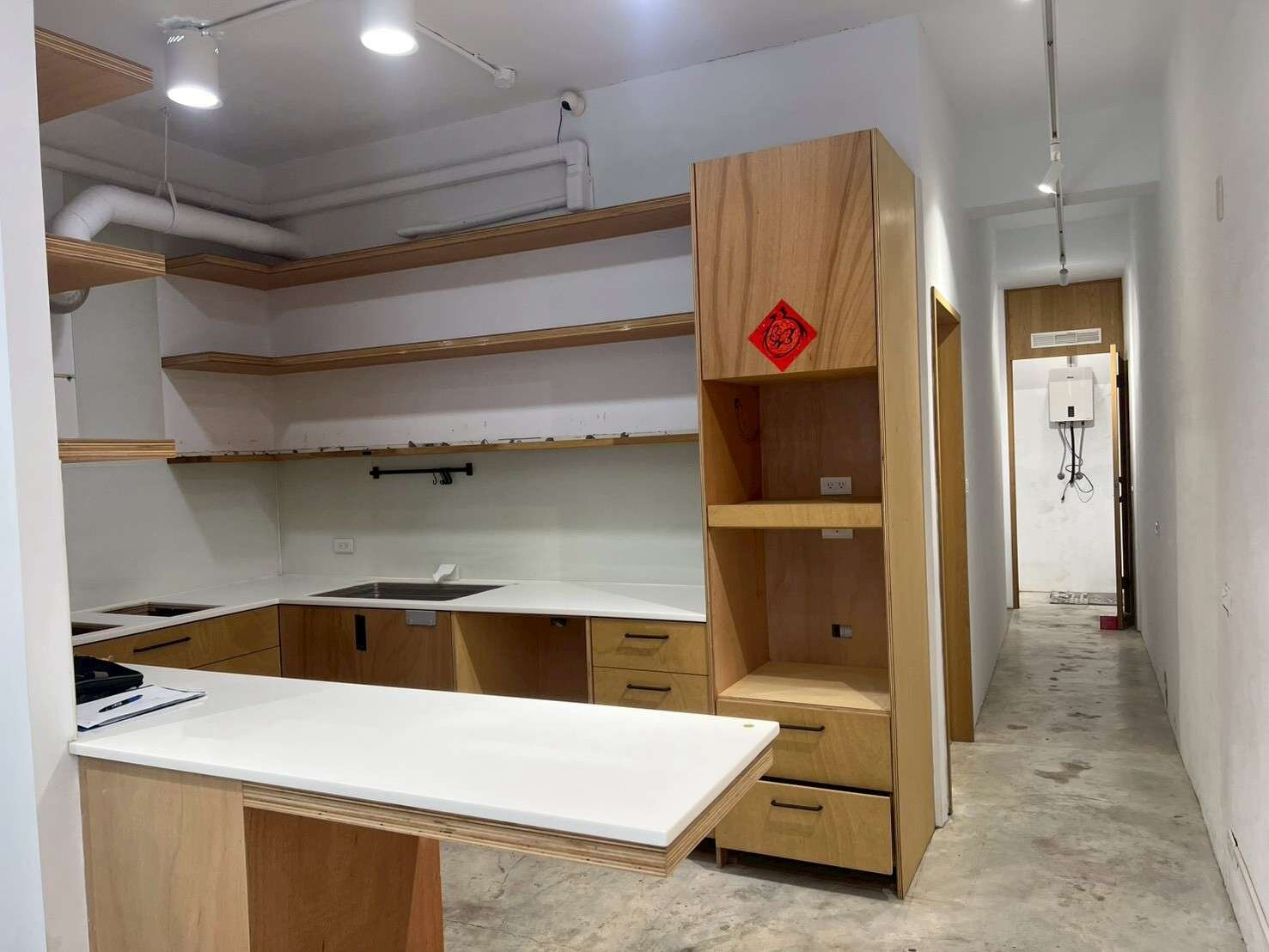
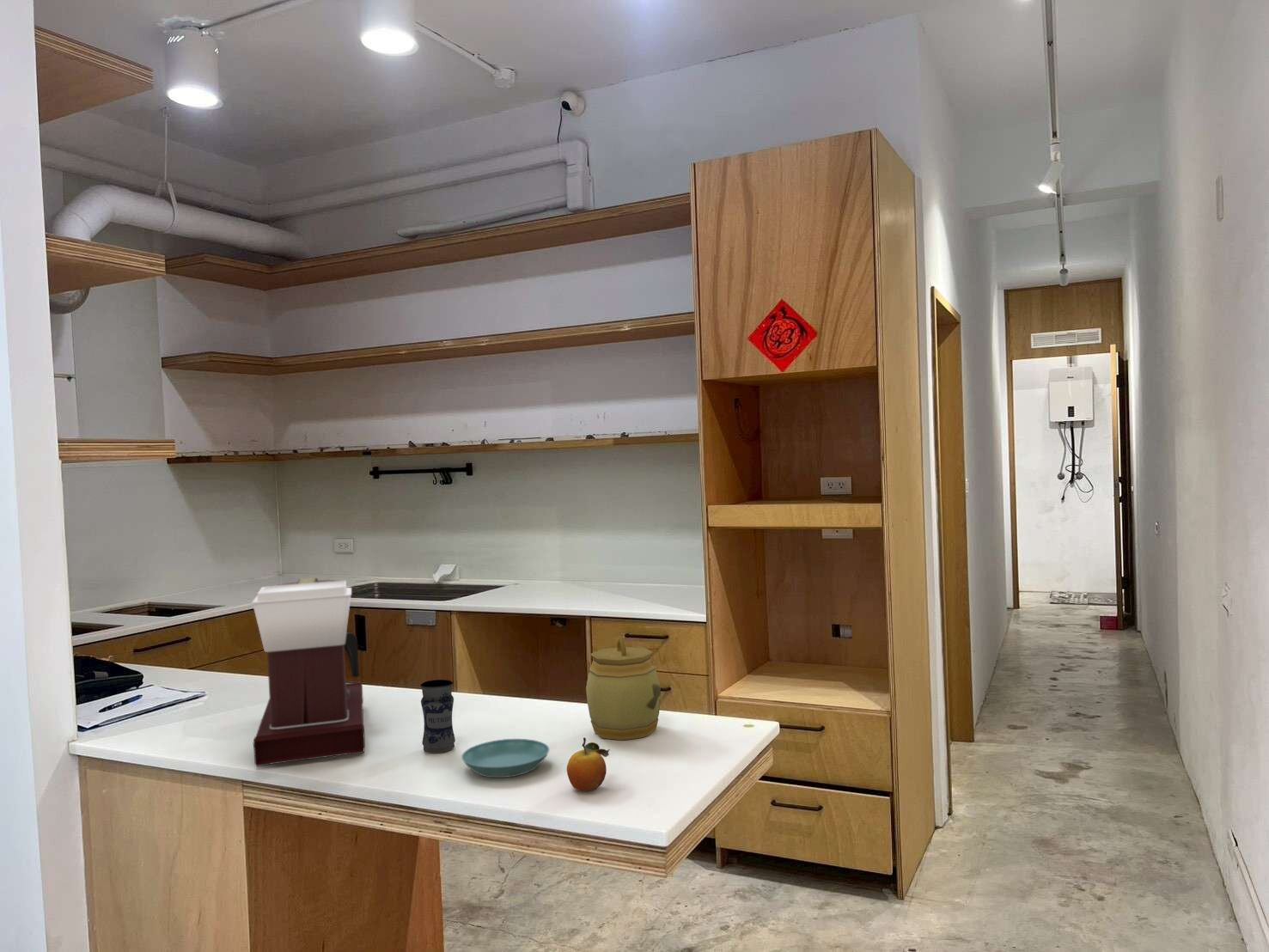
+ jar (623, 683)
+ jar (437, 716)
+ saucer (506, 759)
+ coffee maker (311, 656)
+ fruit (593, 759)
